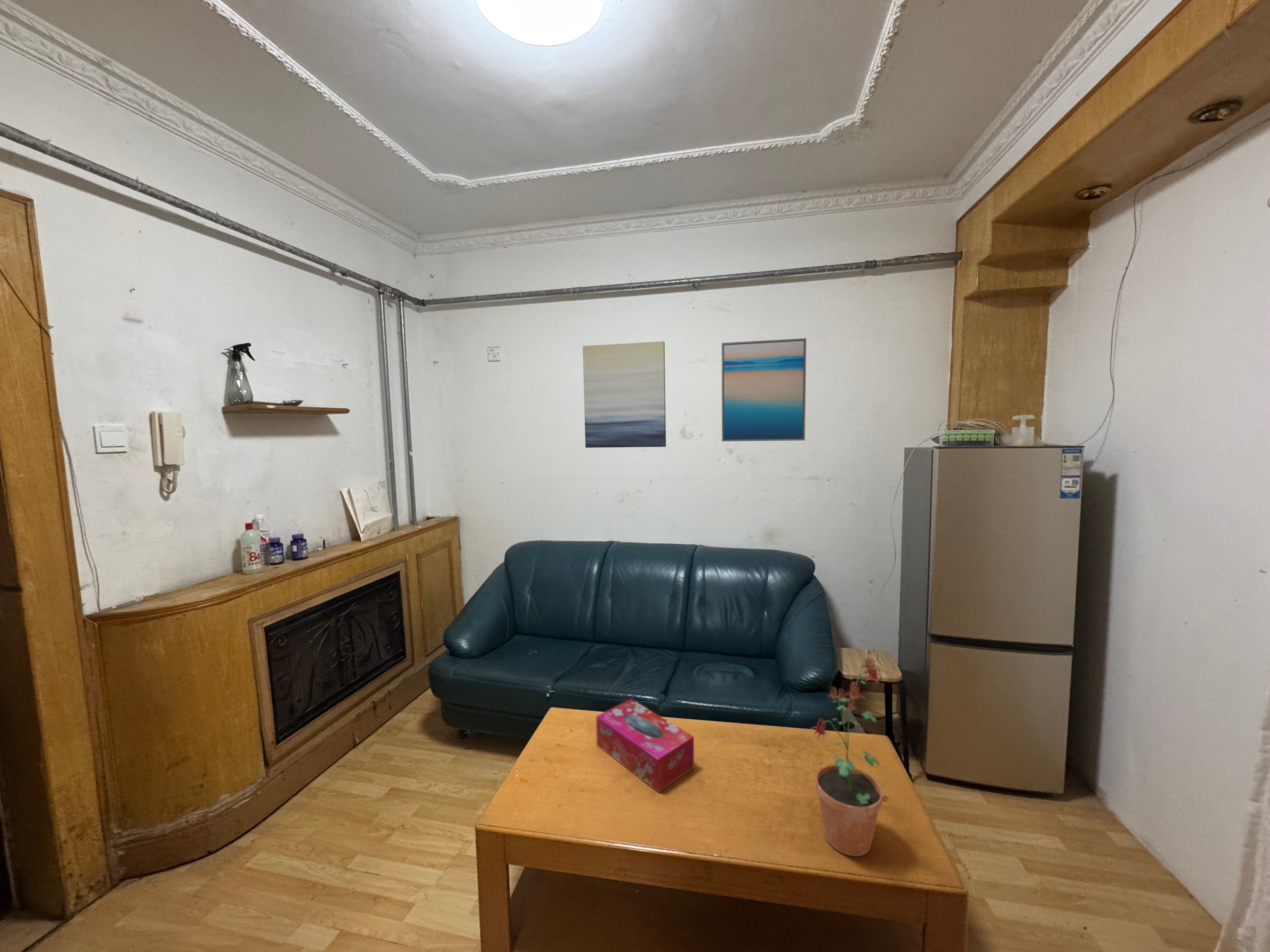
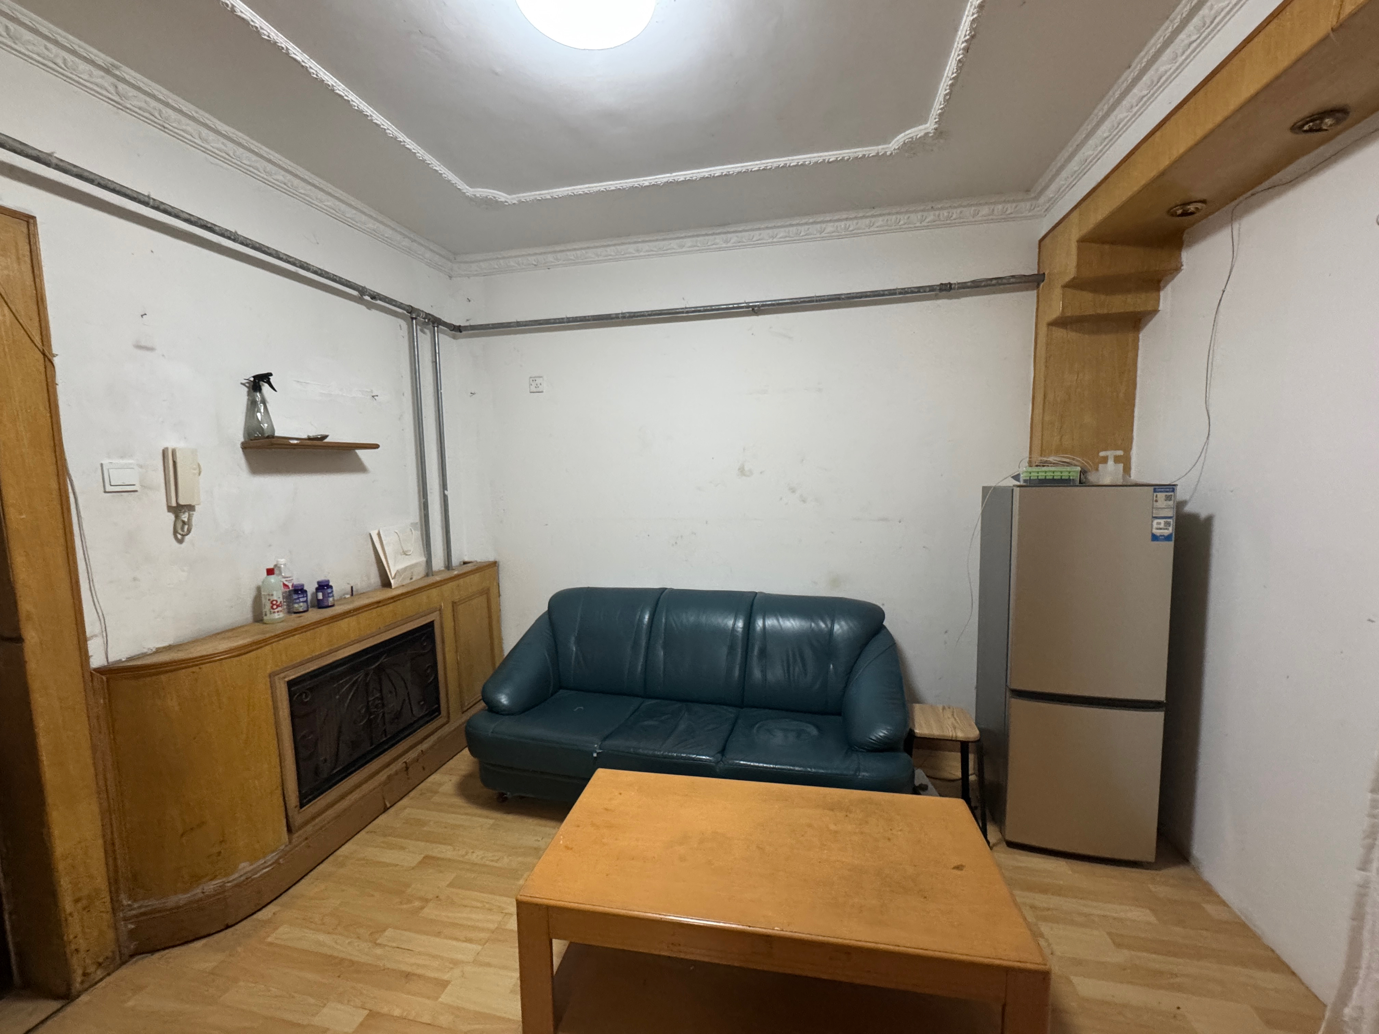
- wall art (624, 396)
- wall art (763, 391)
- potted plant (846, 751)
- tissue box (643, 741)
